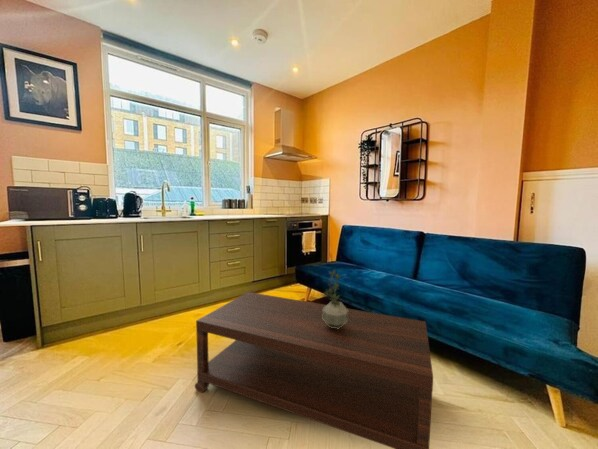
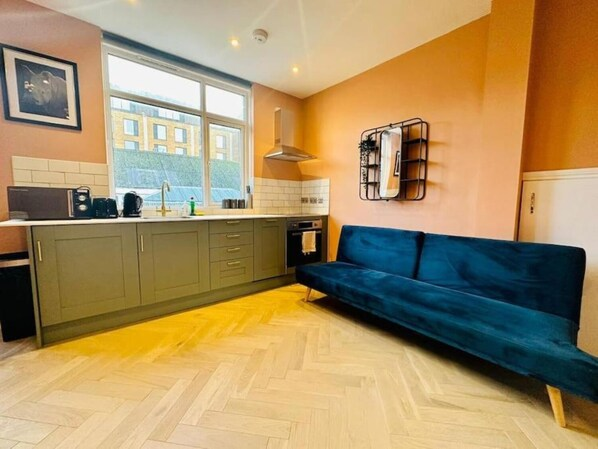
- potted plant (334, 299)
- coffee table (311, 356)
